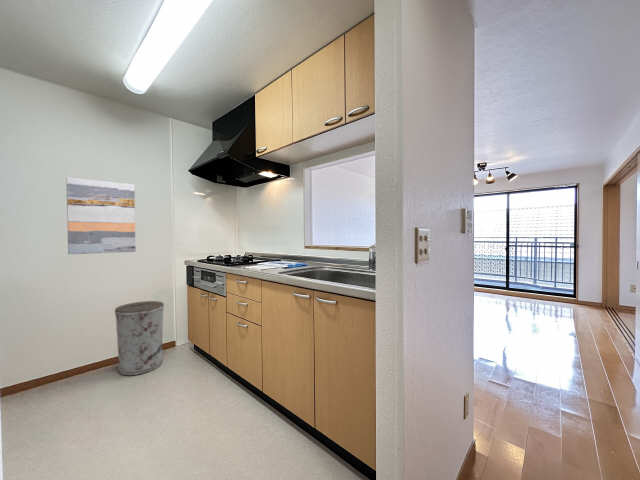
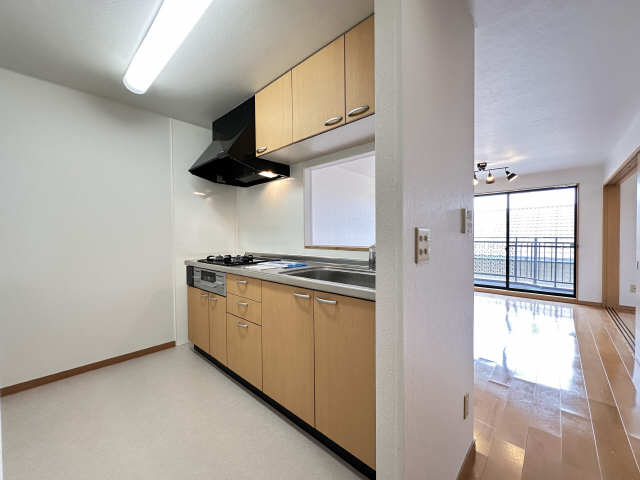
- wall art (103, 217)
- trash can (140, 334)
